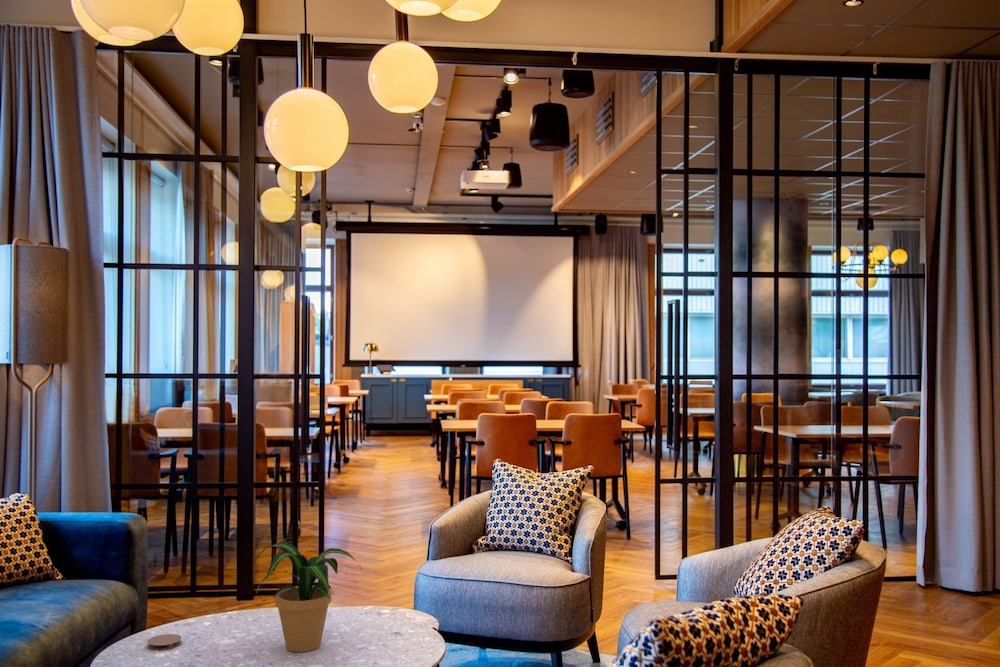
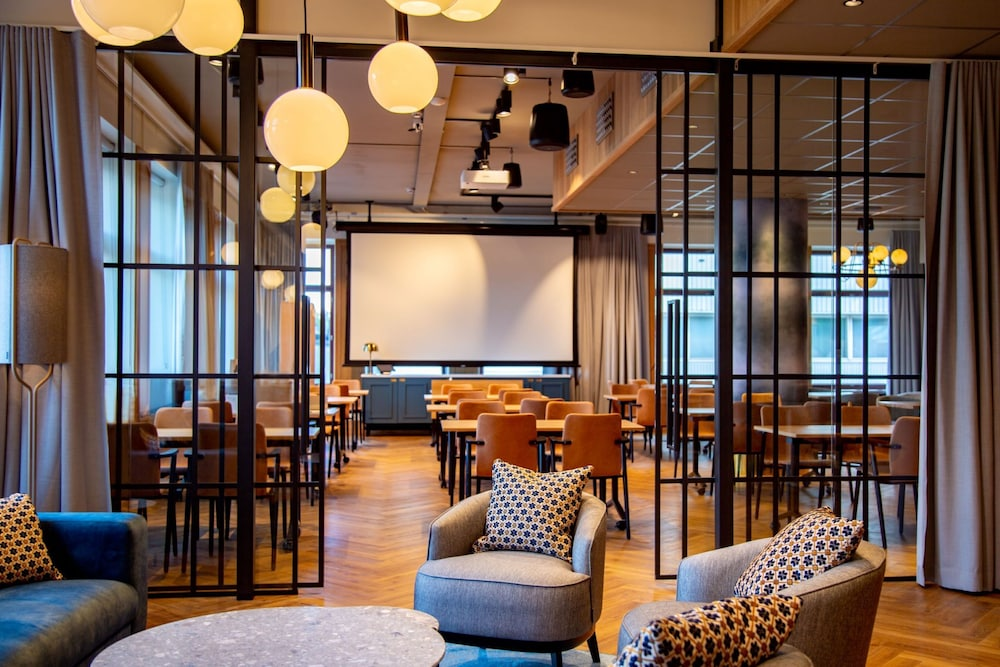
- coaster (164, 641)
- potted plant (302, 595)
